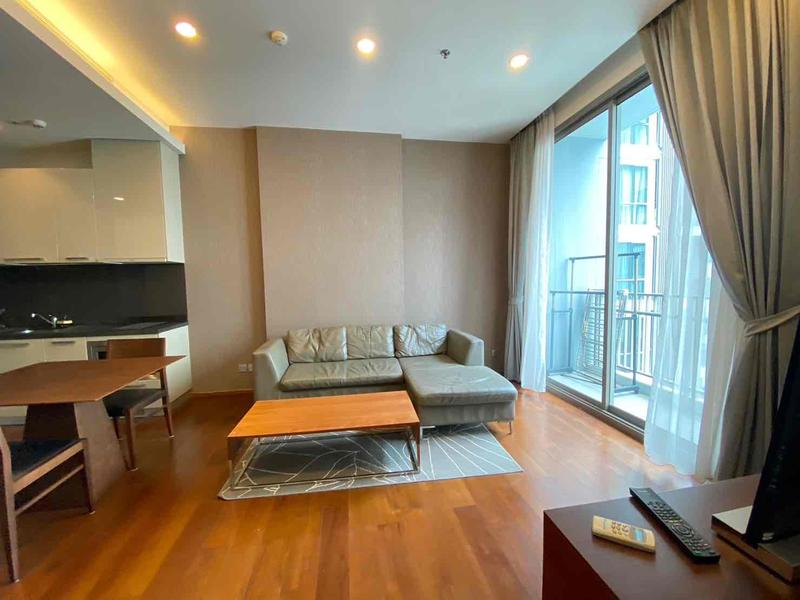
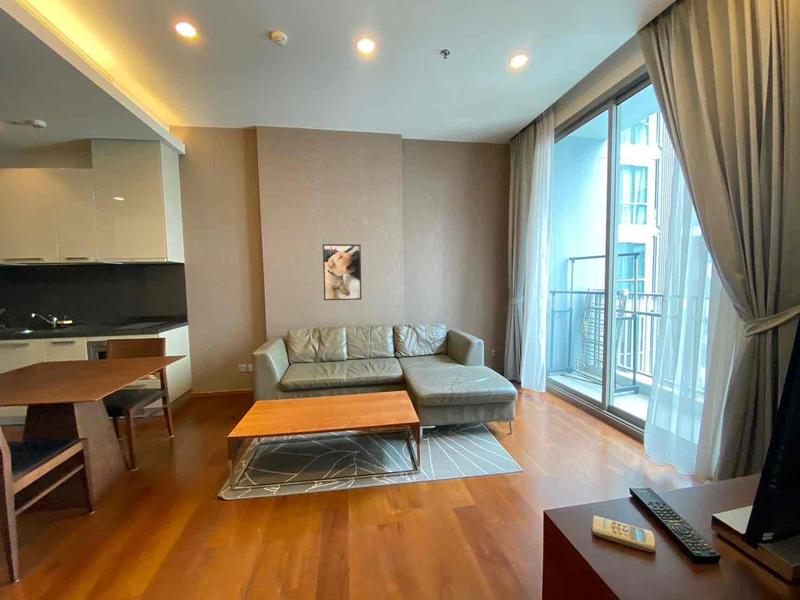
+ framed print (342, 272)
